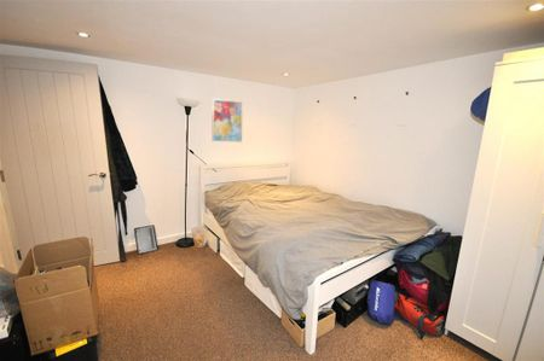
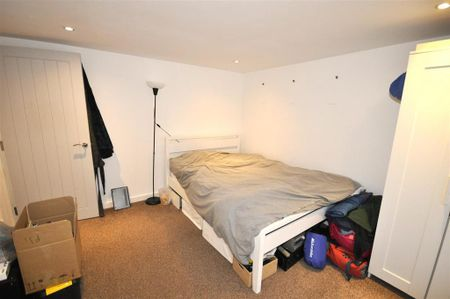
- wall art (227, 121)
